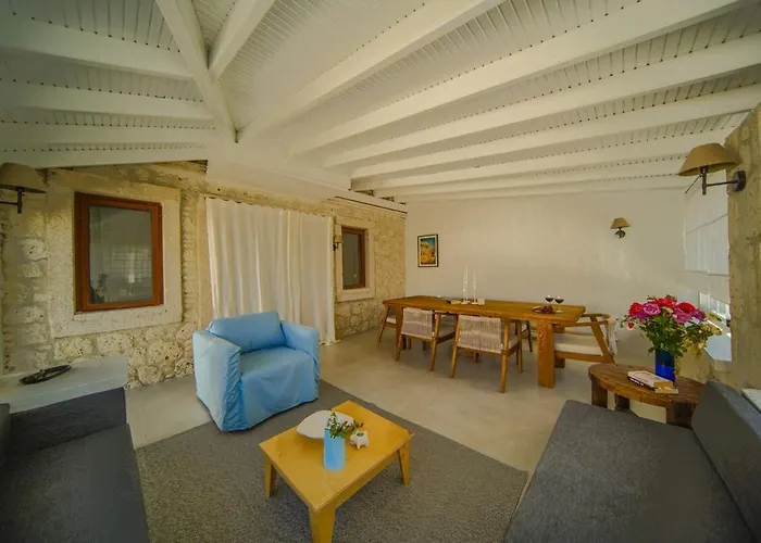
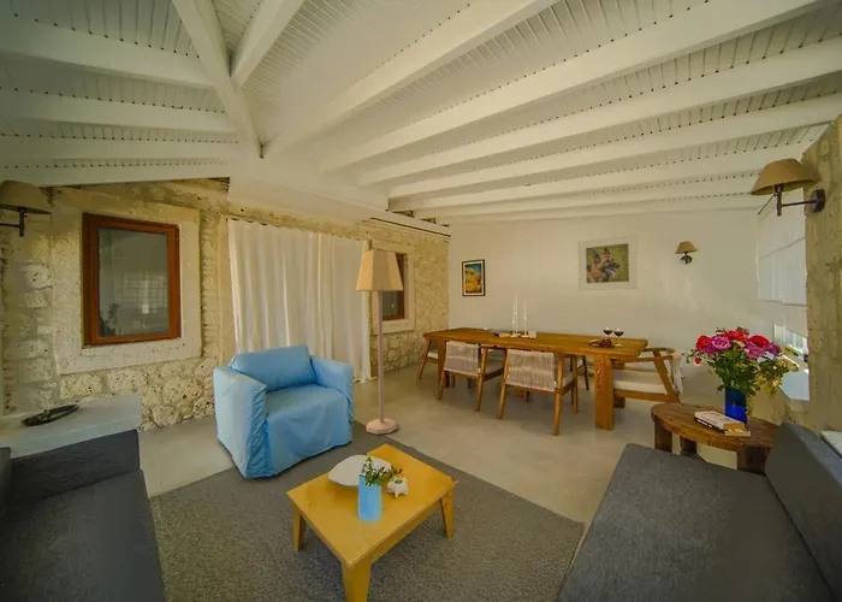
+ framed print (606, 264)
+ lamp (380, 340)
